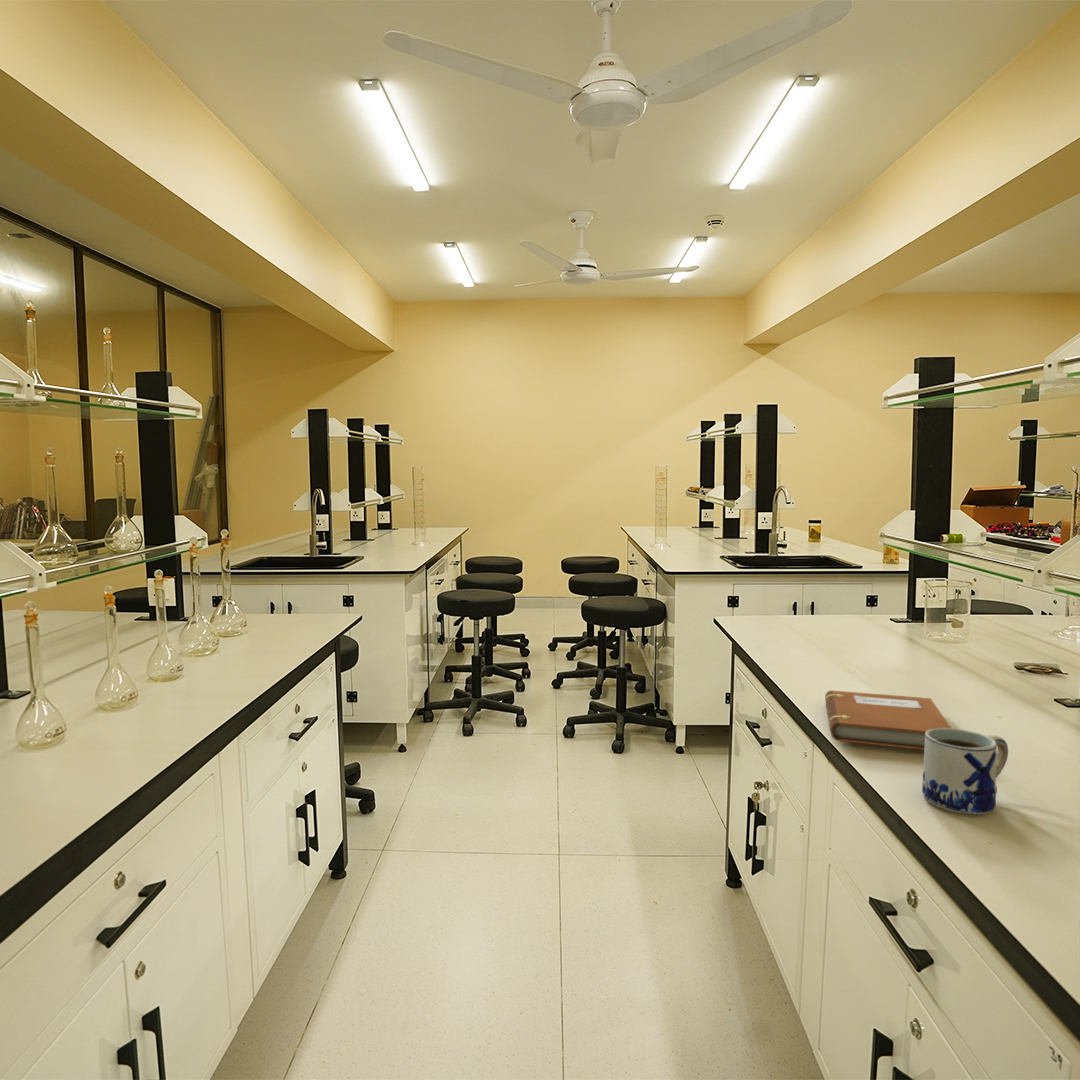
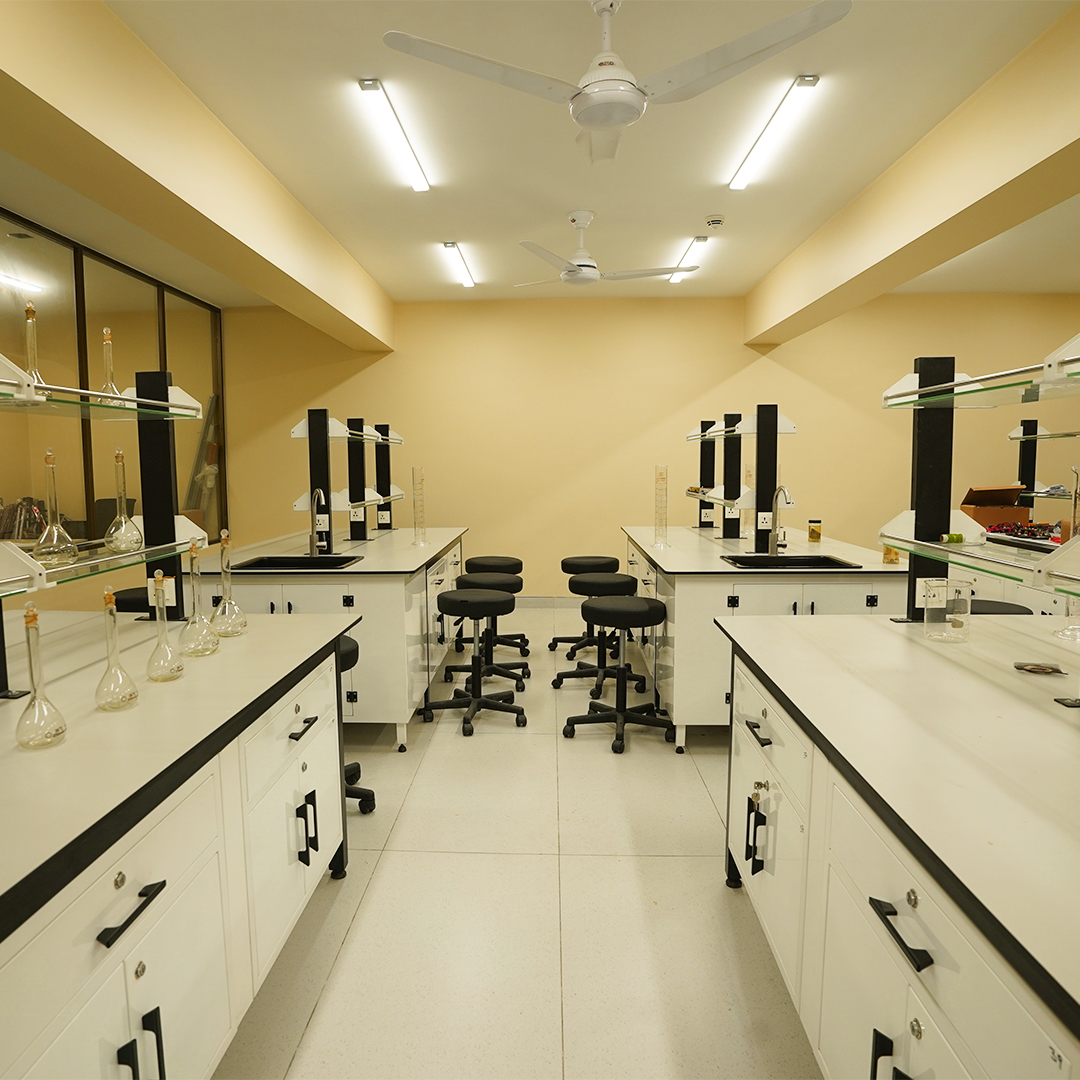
- notebook (882, 717)
- mug (965, 768)
